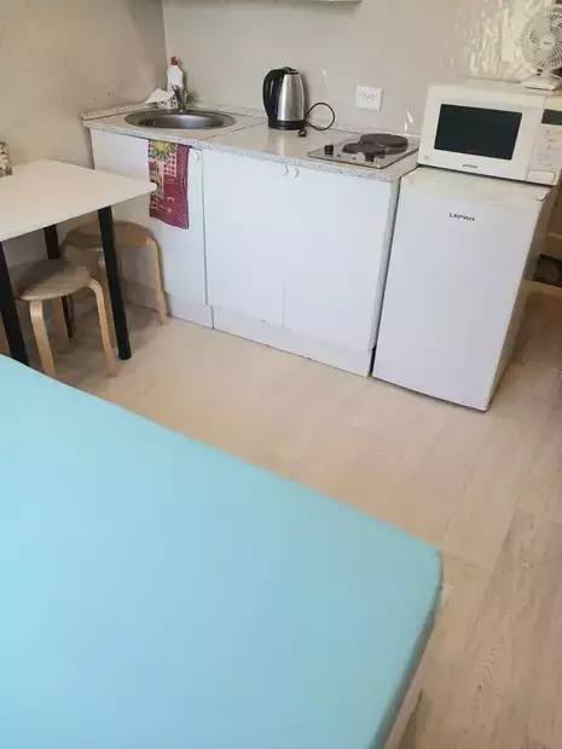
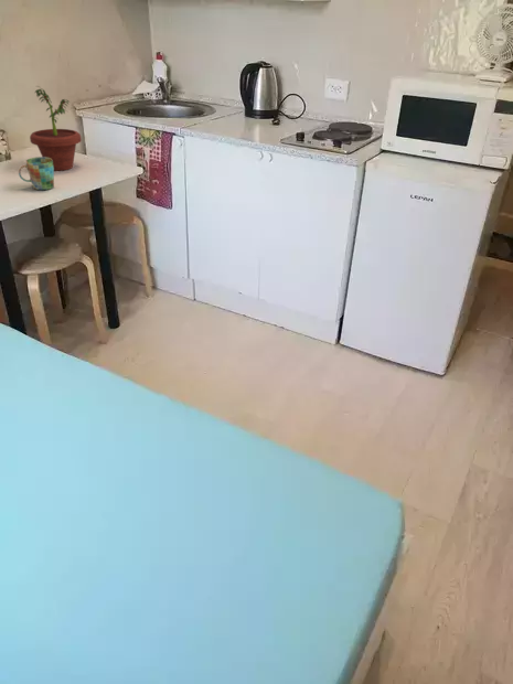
+ potted plant (54, 127)
+ mug (36, 173)
